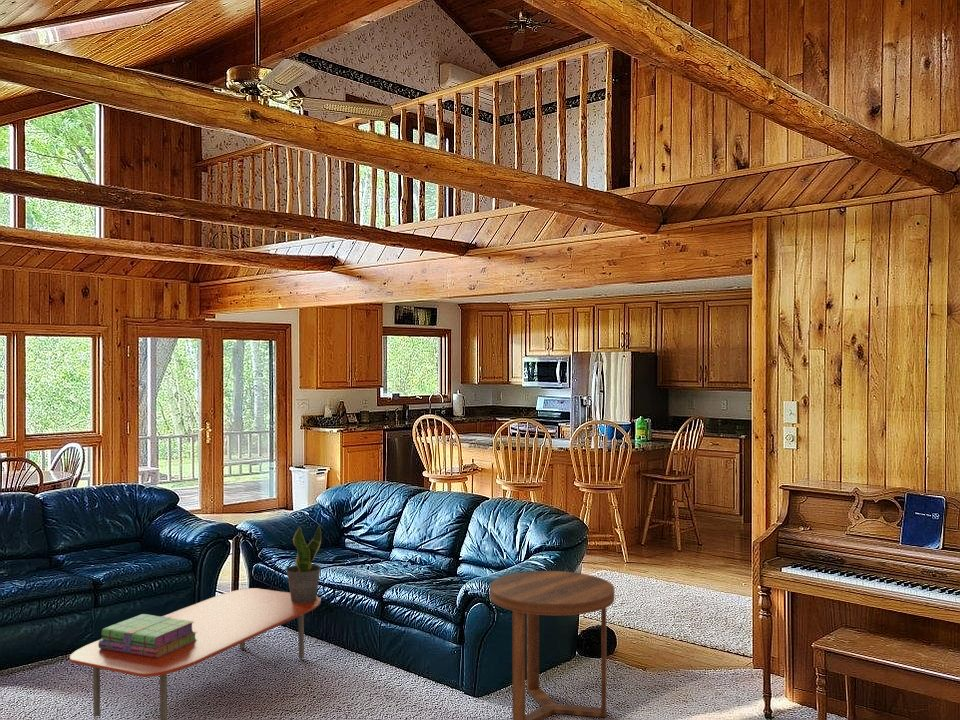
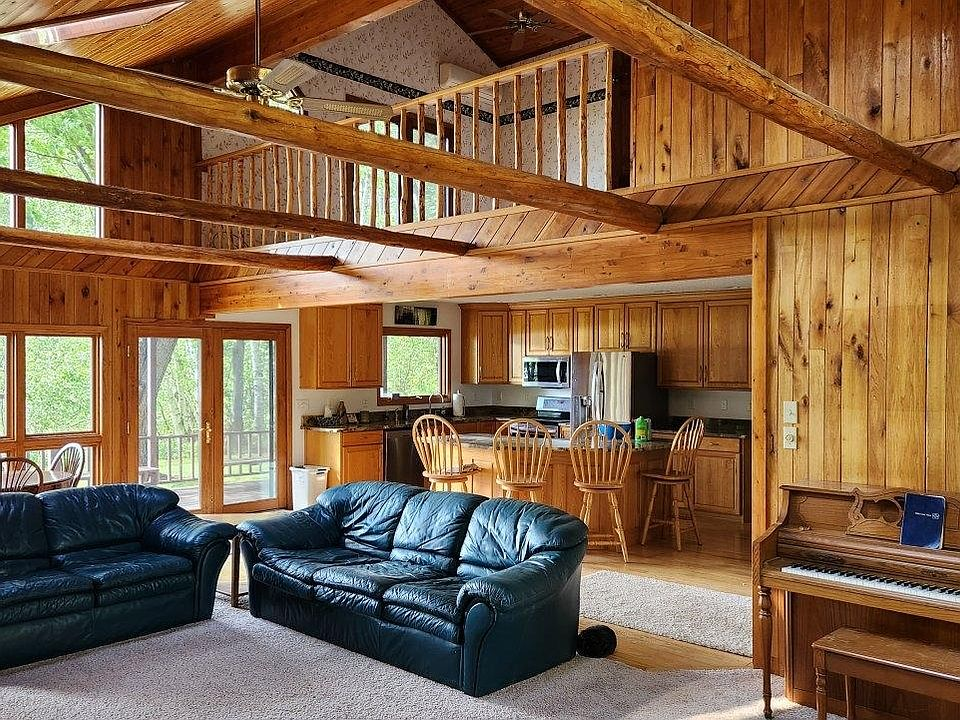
- potted plant (303, 560)
- stack of books (148, 634)
- coffee table (208, 654)
- side table (538, 648)
